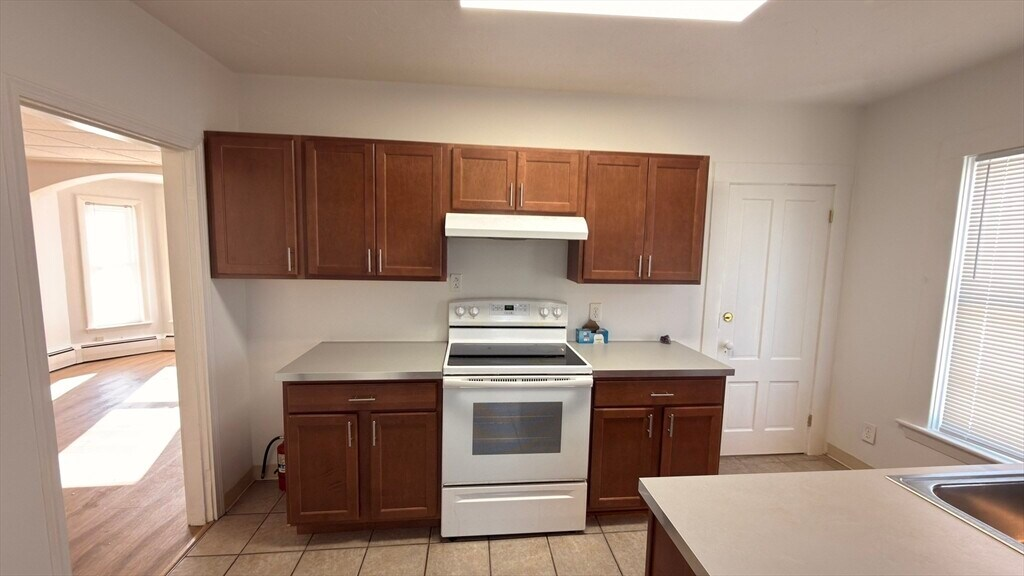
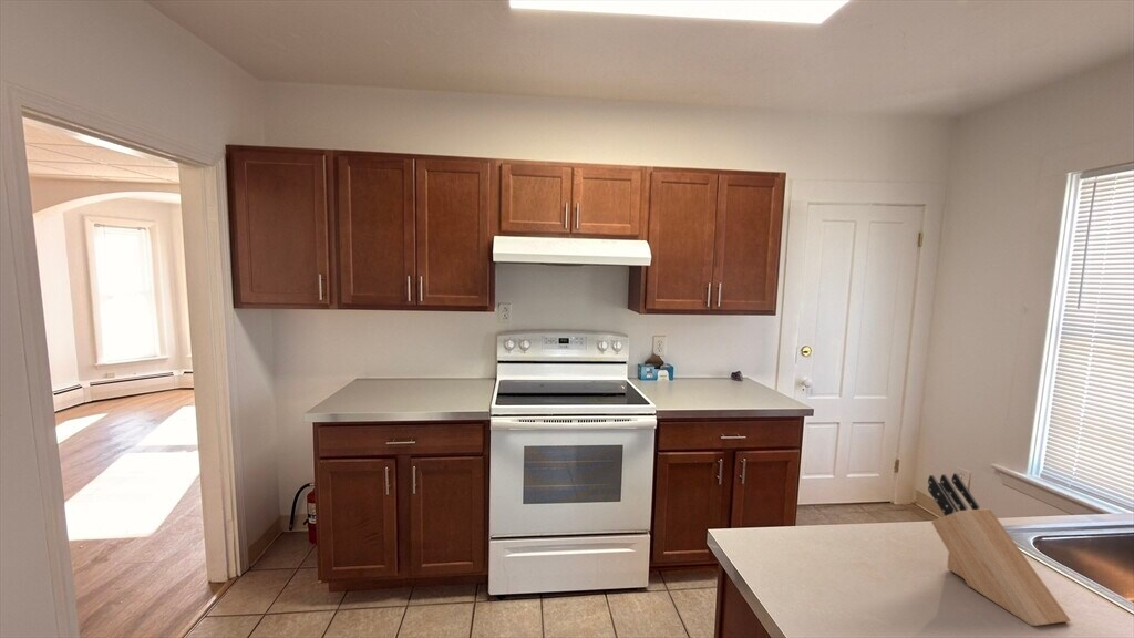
+ knife block (986, 538)
